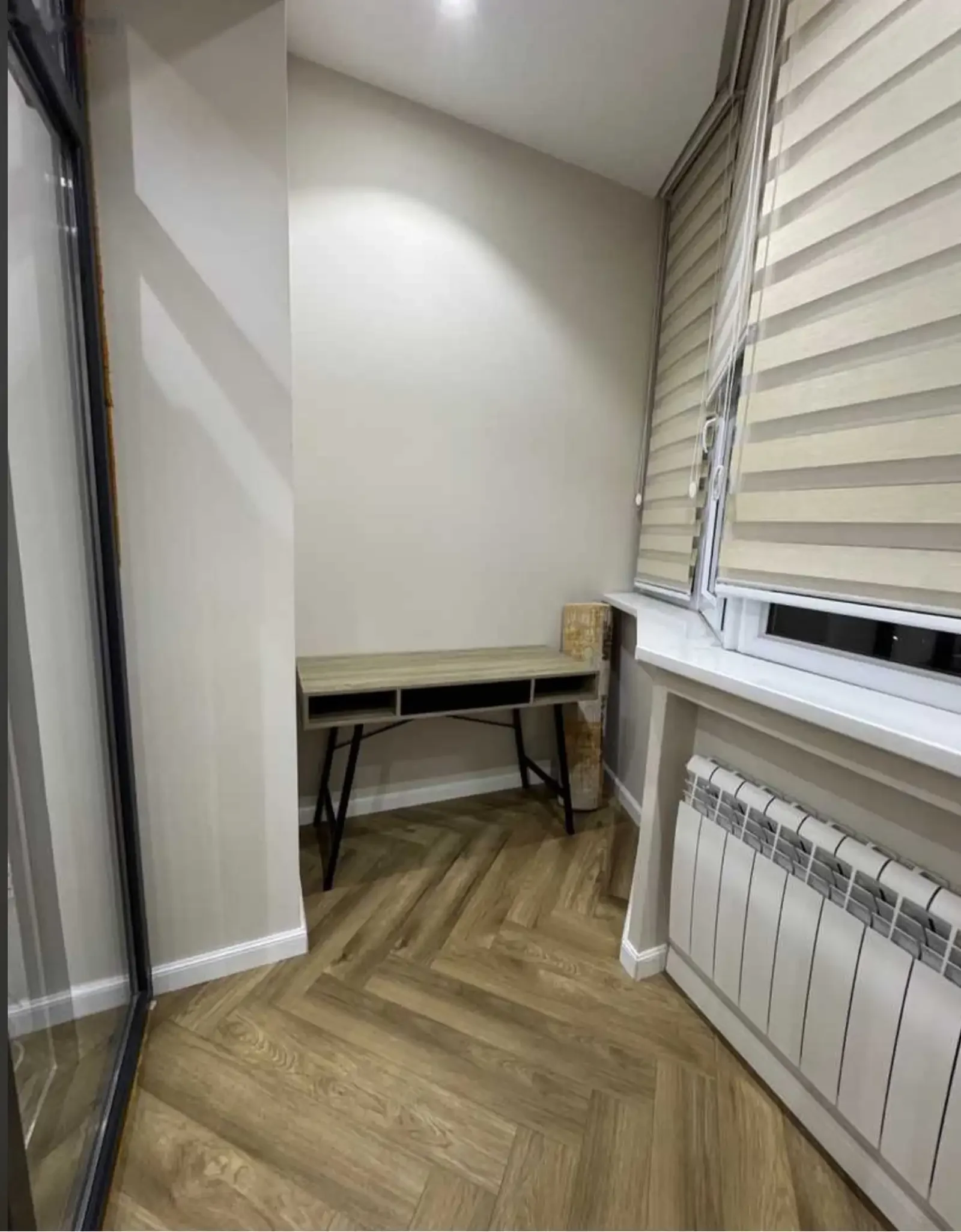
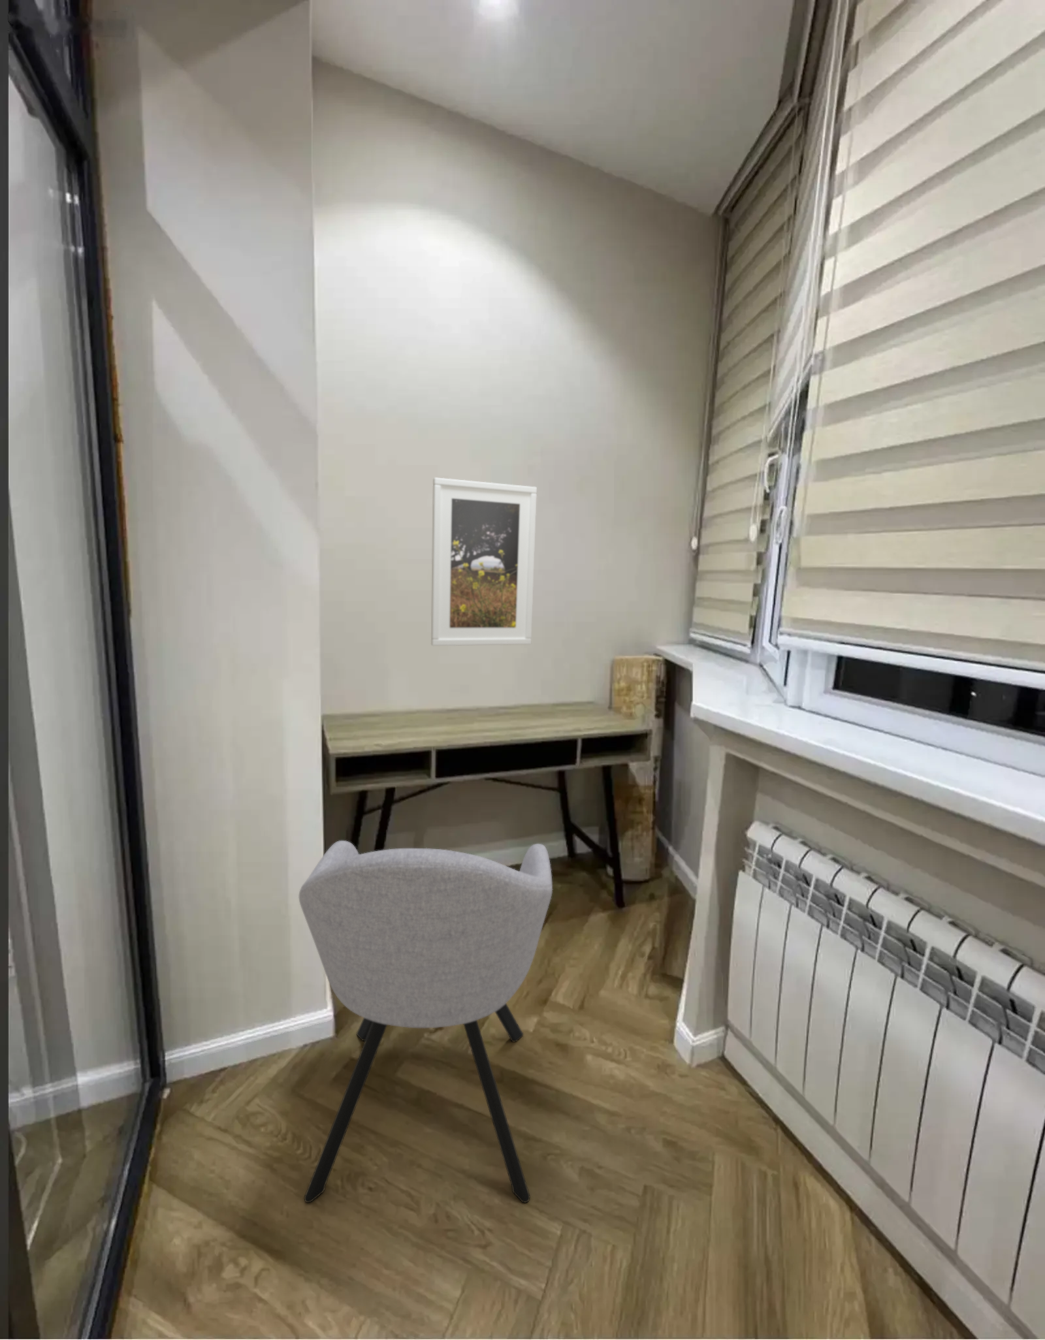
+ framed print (484, 564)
+ chair (431, 967)
